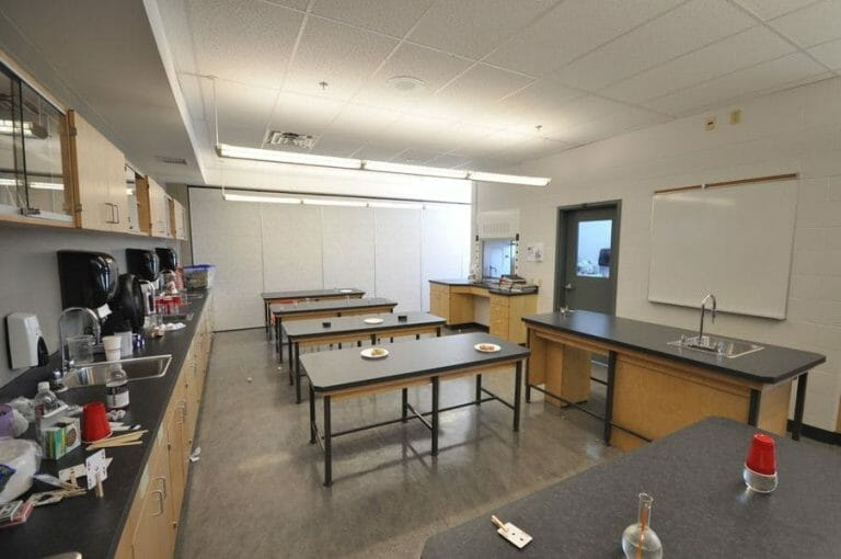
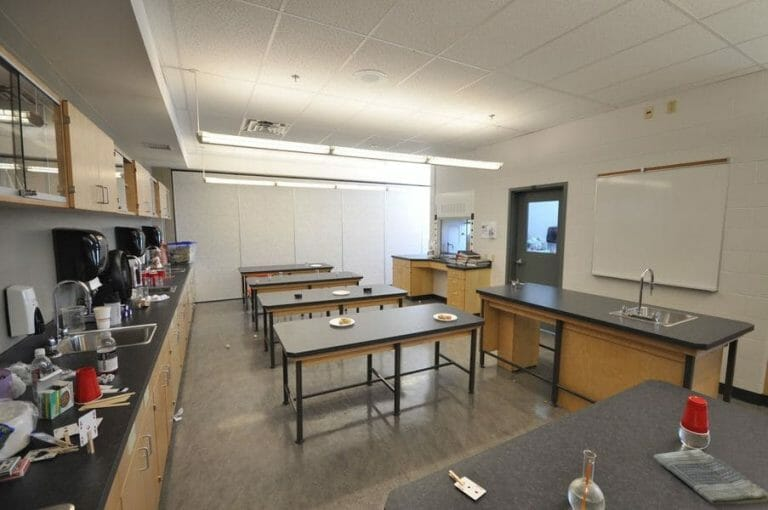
+ dish towel (710, 474)
